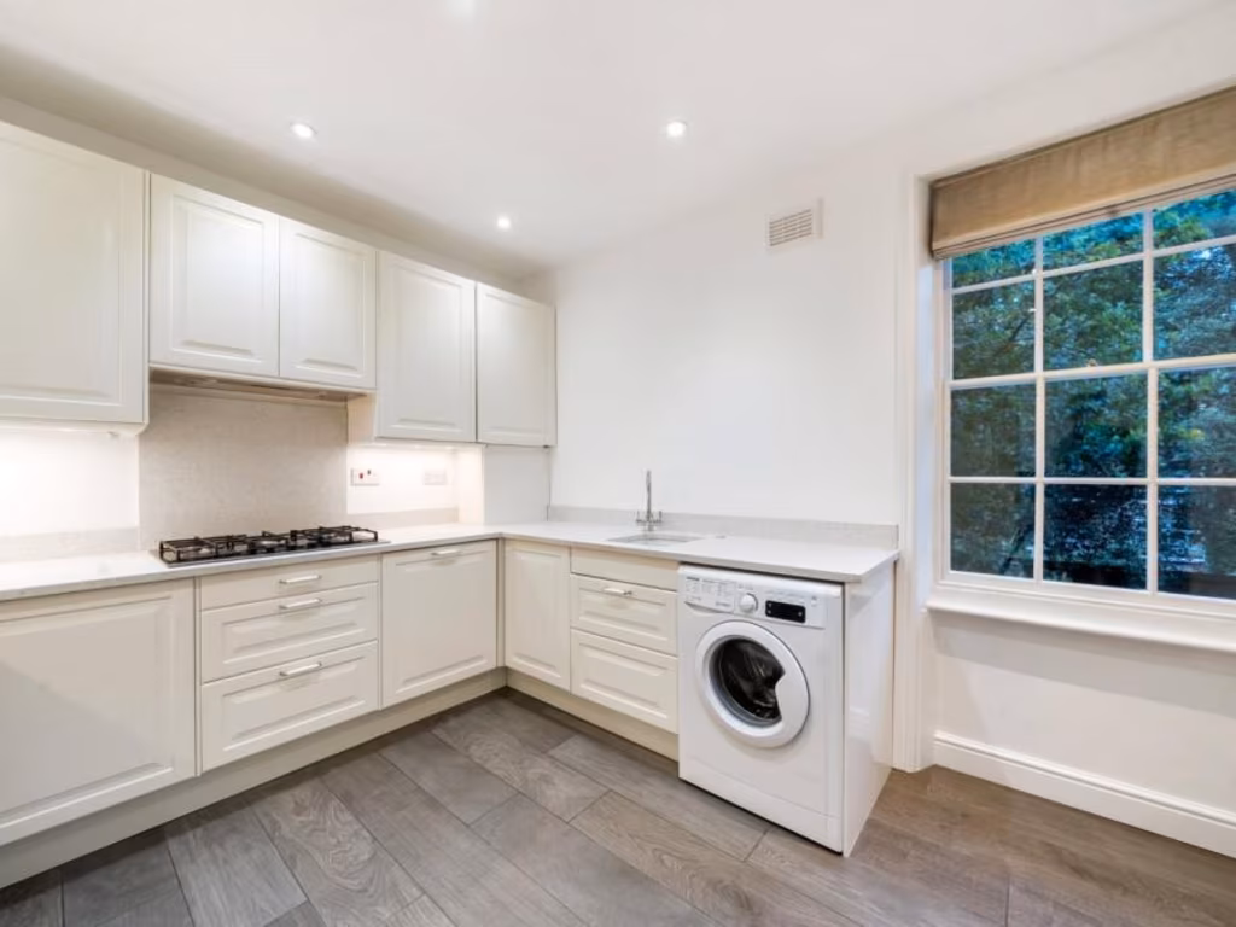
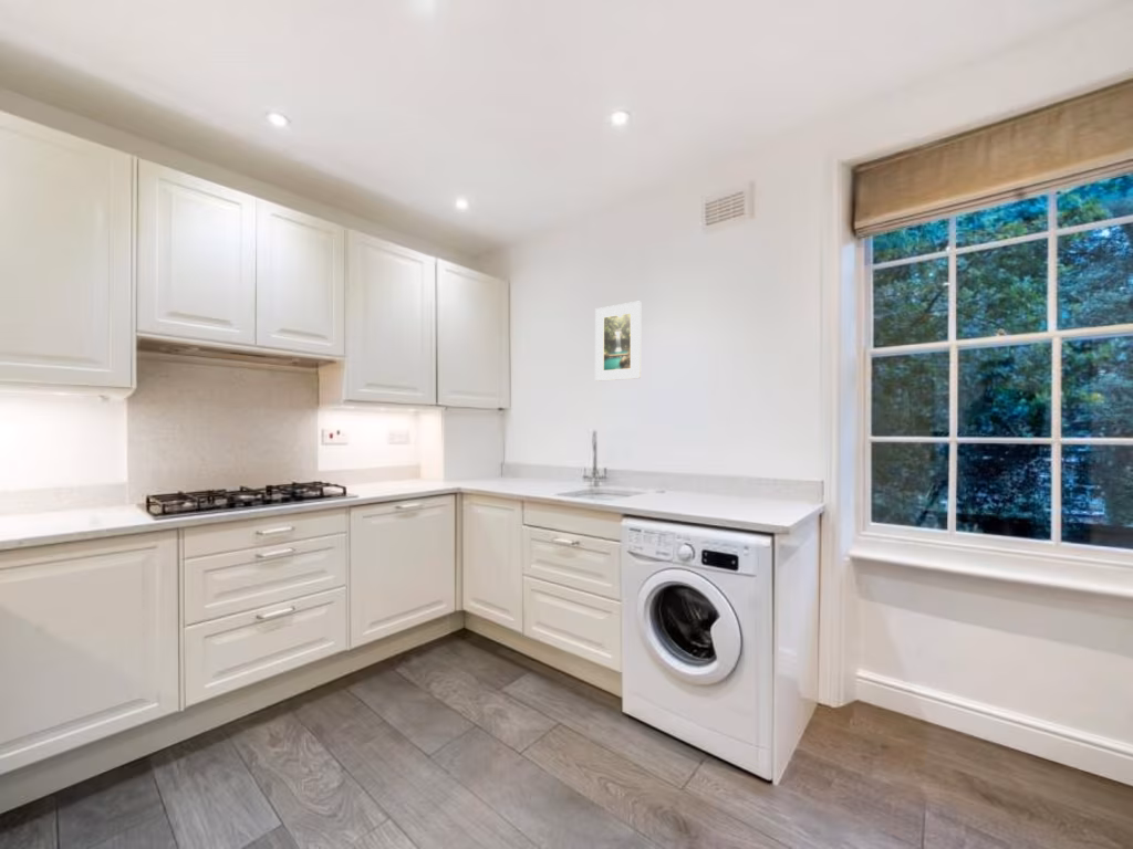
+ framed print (616, 342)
